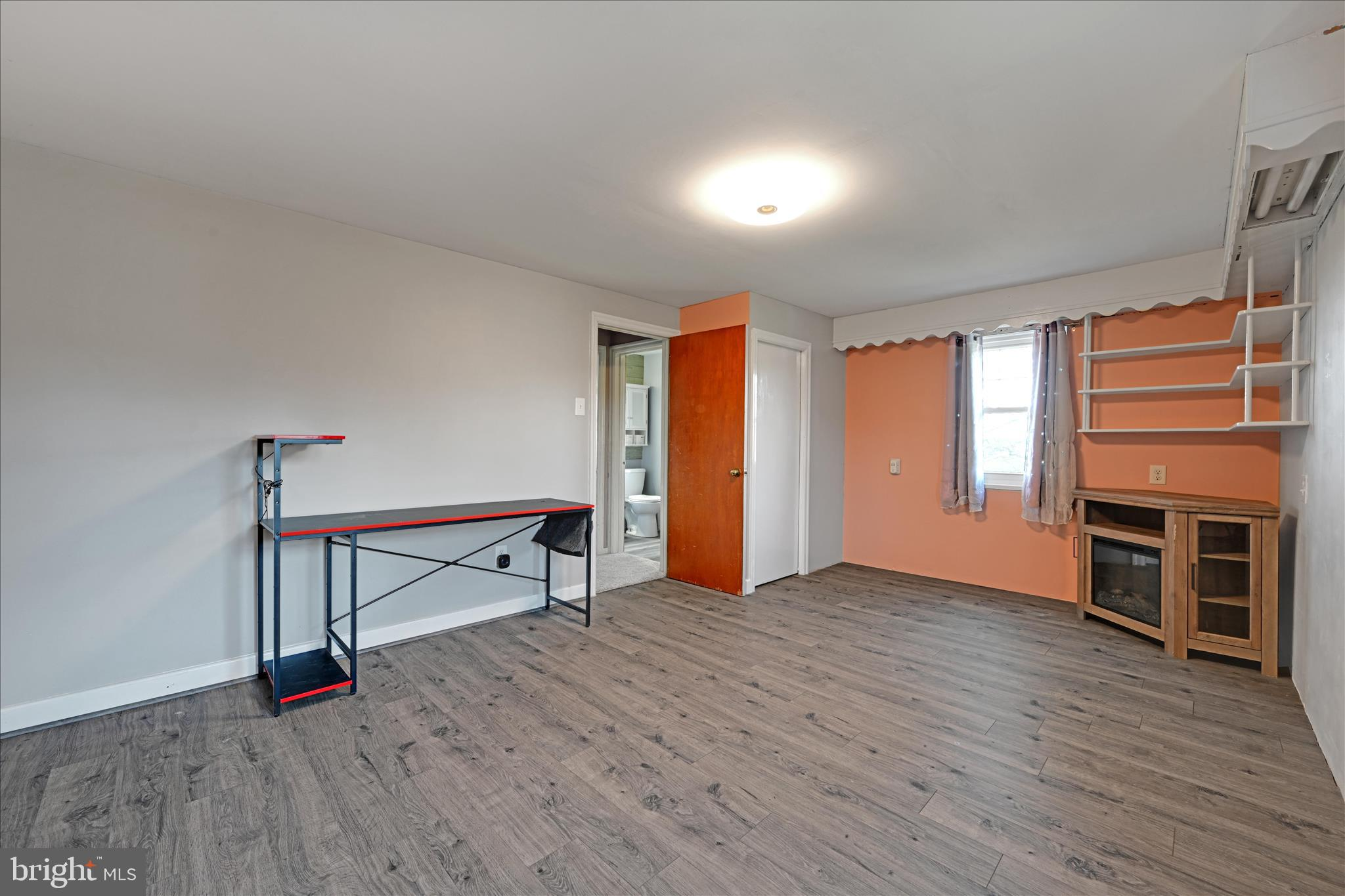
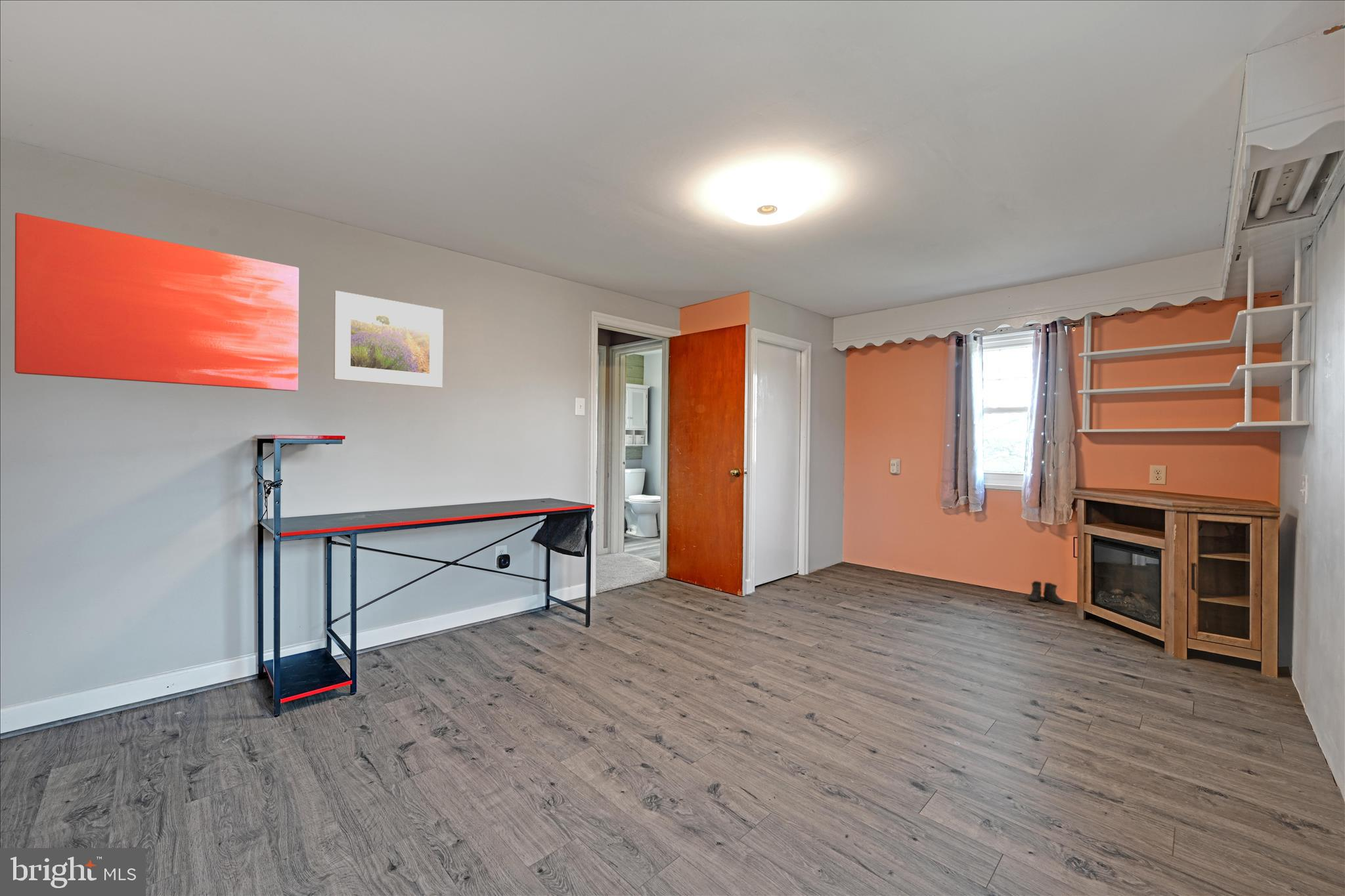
+ wall art (175, 314)
+ boots (1044, 591)
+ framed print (391, 342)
